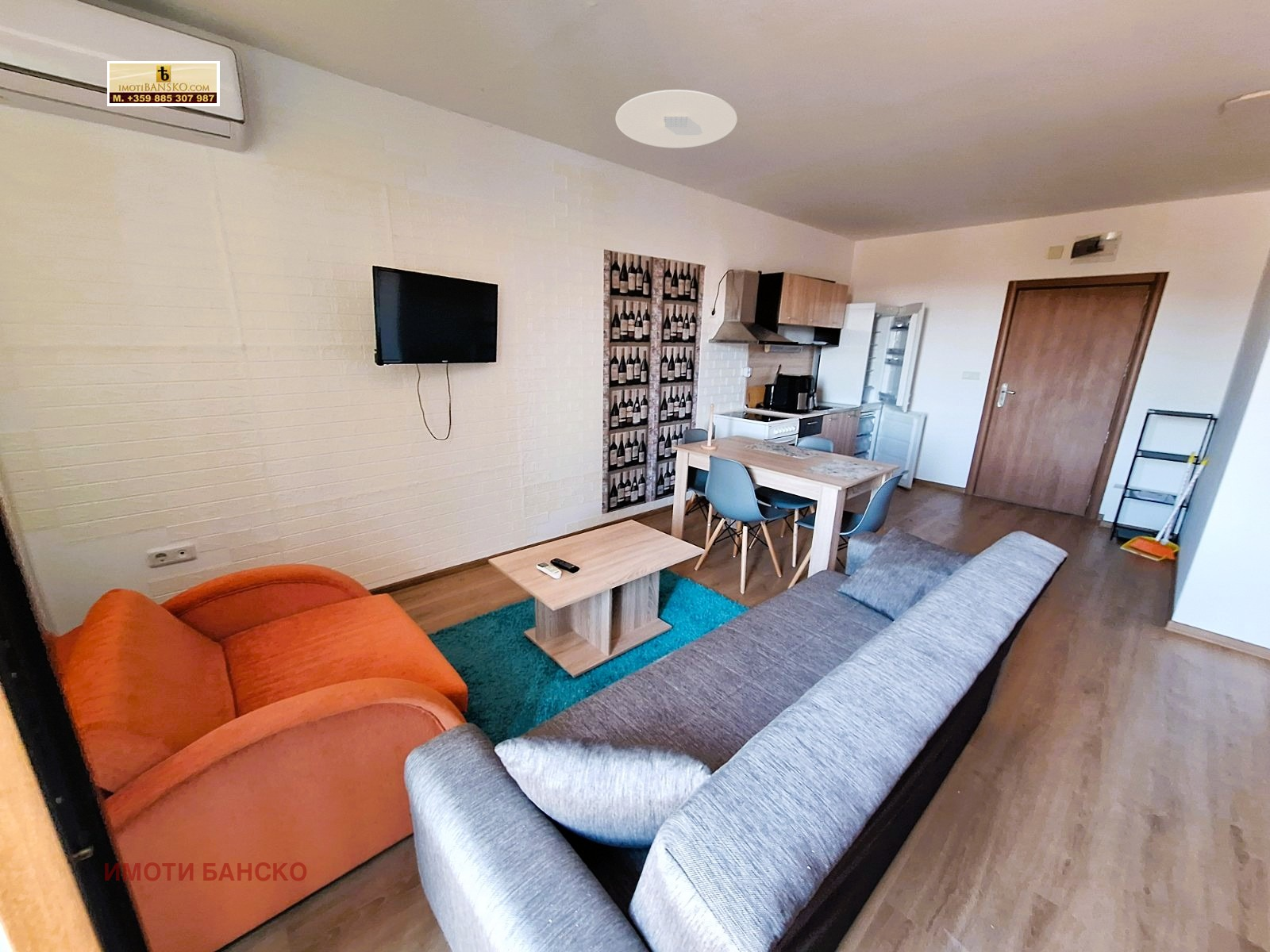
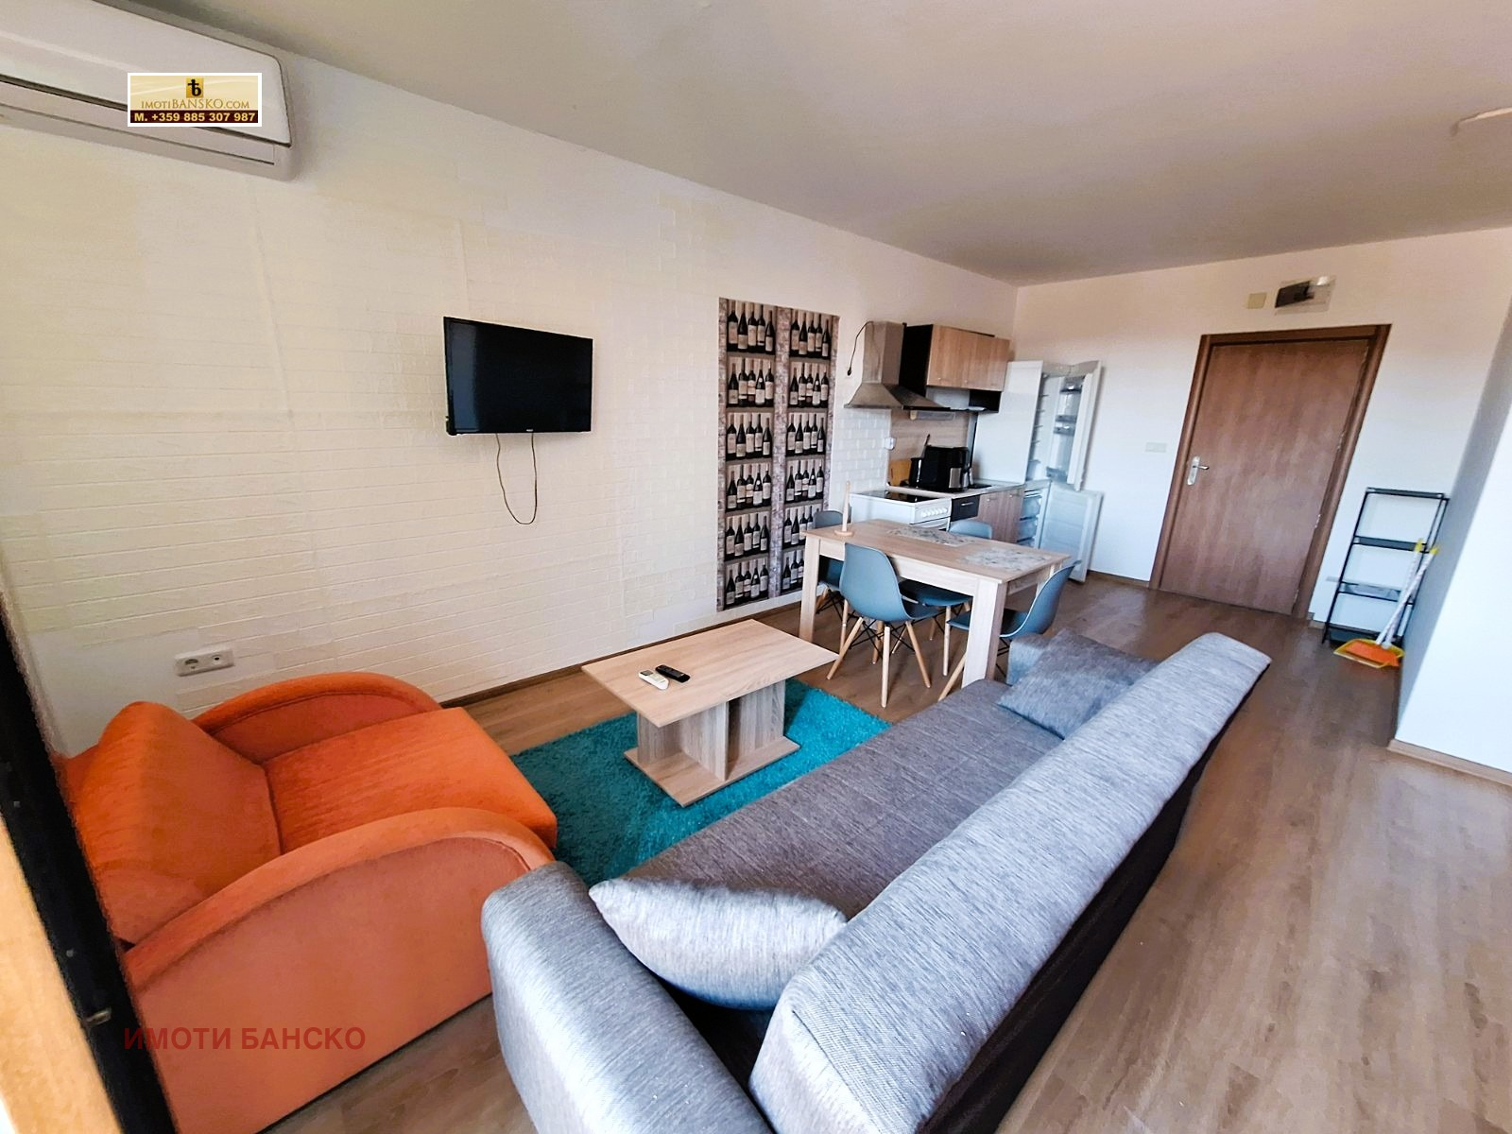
- ceiling light (675, 115)
